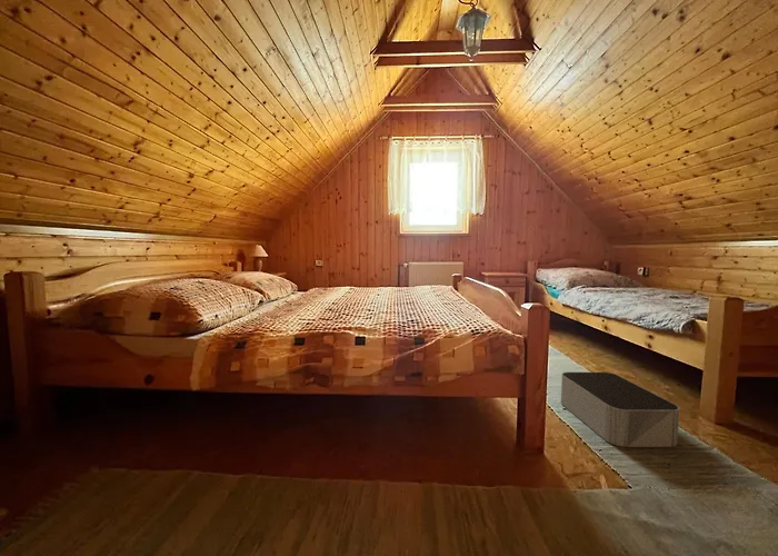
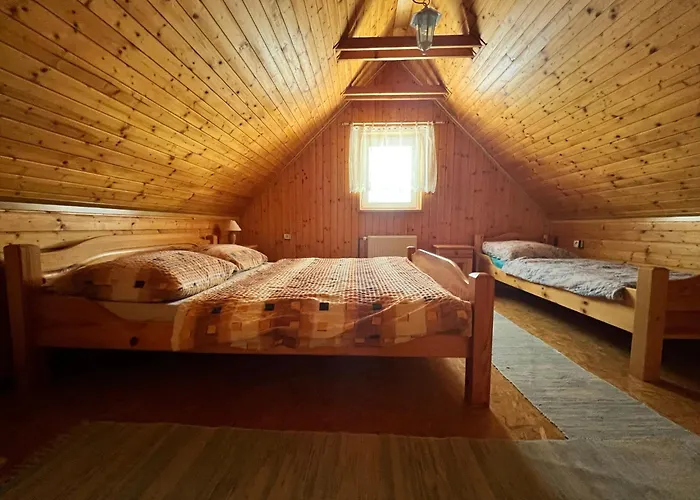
- storage bin (612, 404)
